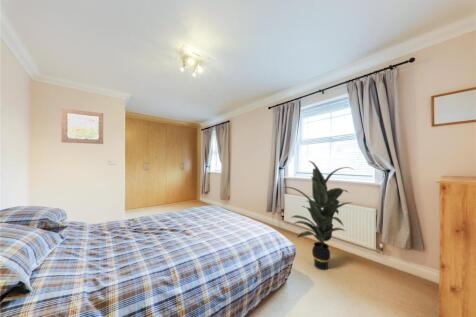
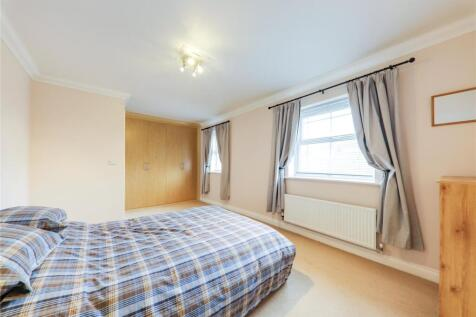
- indoor plant (319, 212)
- wall art (83, 127)
